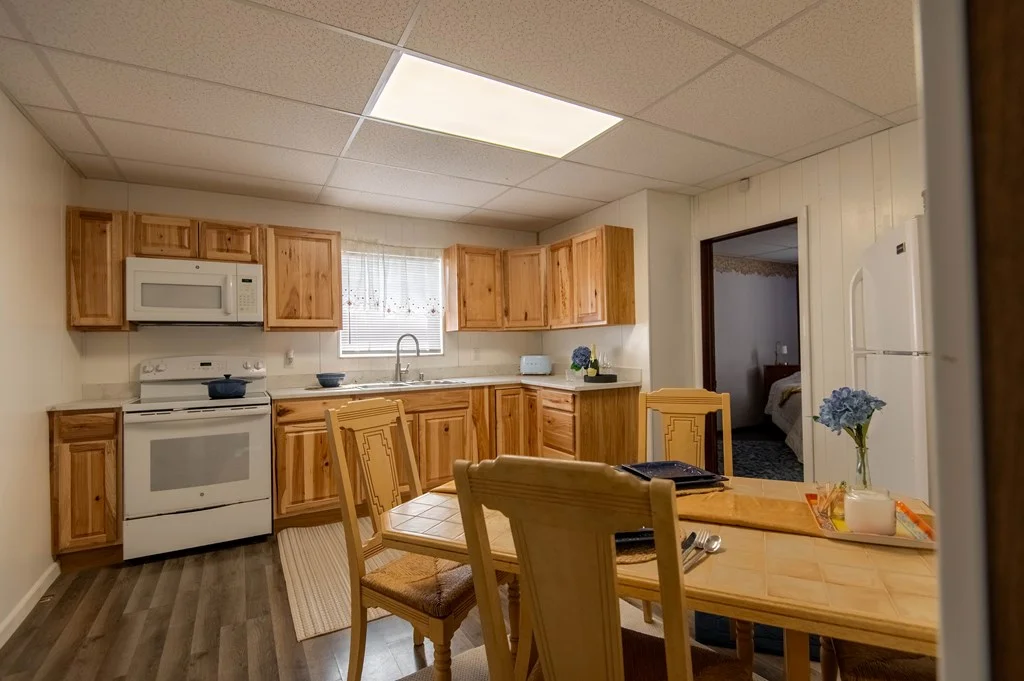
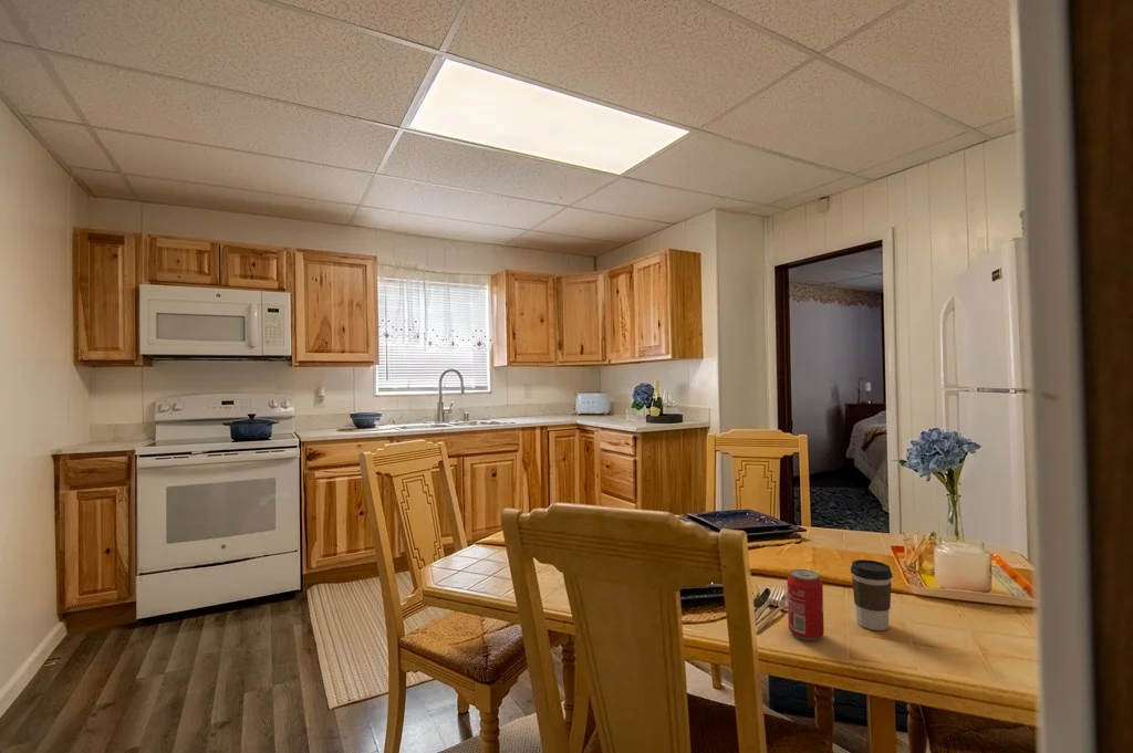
+ coffee cup (871, 594)
+ beverage can (804, 603)
